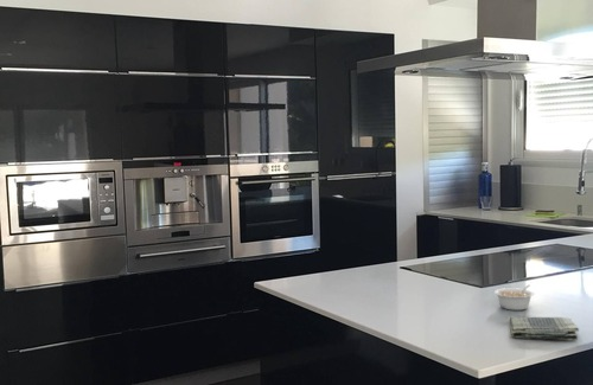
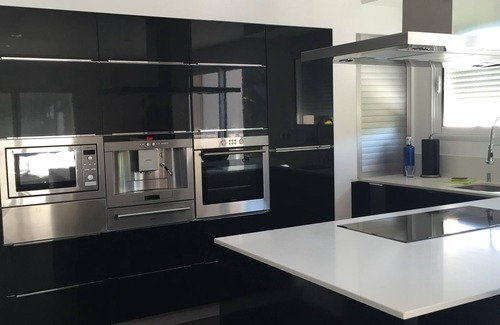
- legume (514, 297)
- dish towel (542, 326)
